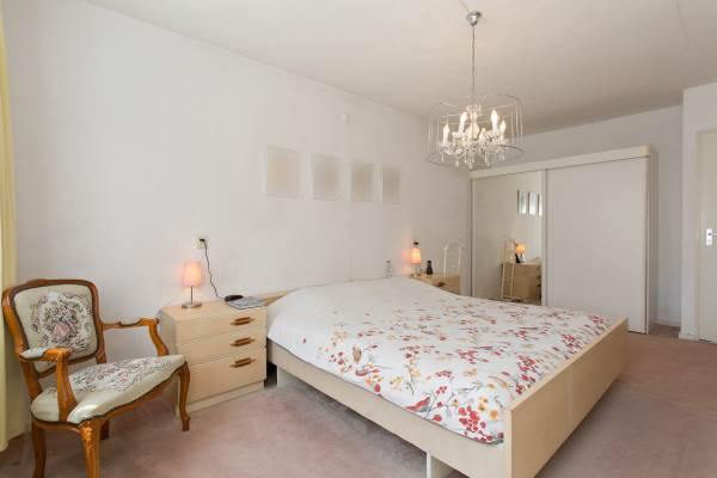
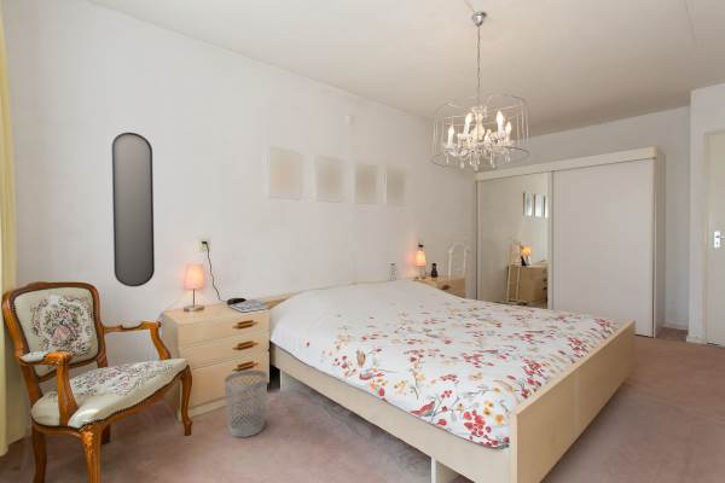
+ home mirror (133, 209)
+ wastebasket (246, 403)
